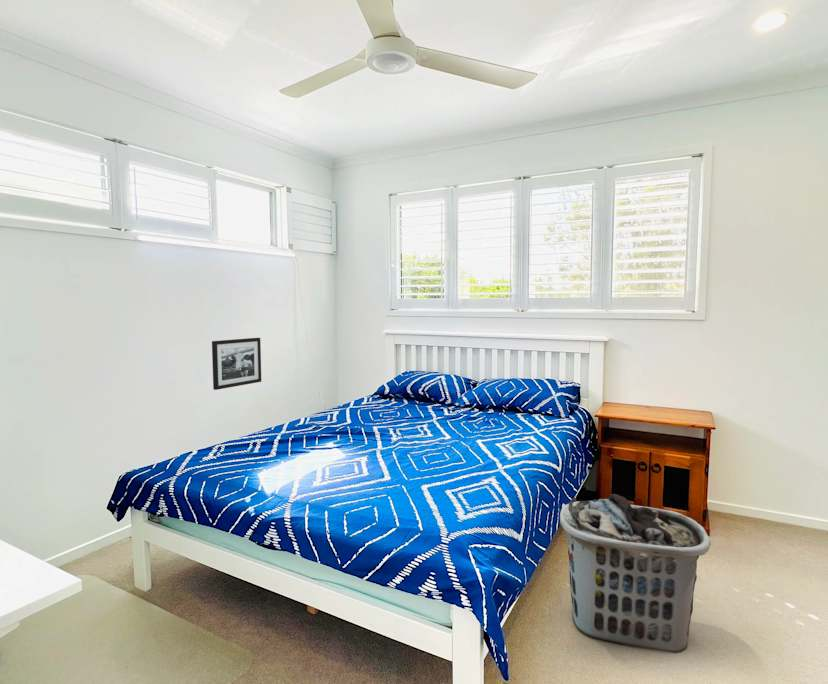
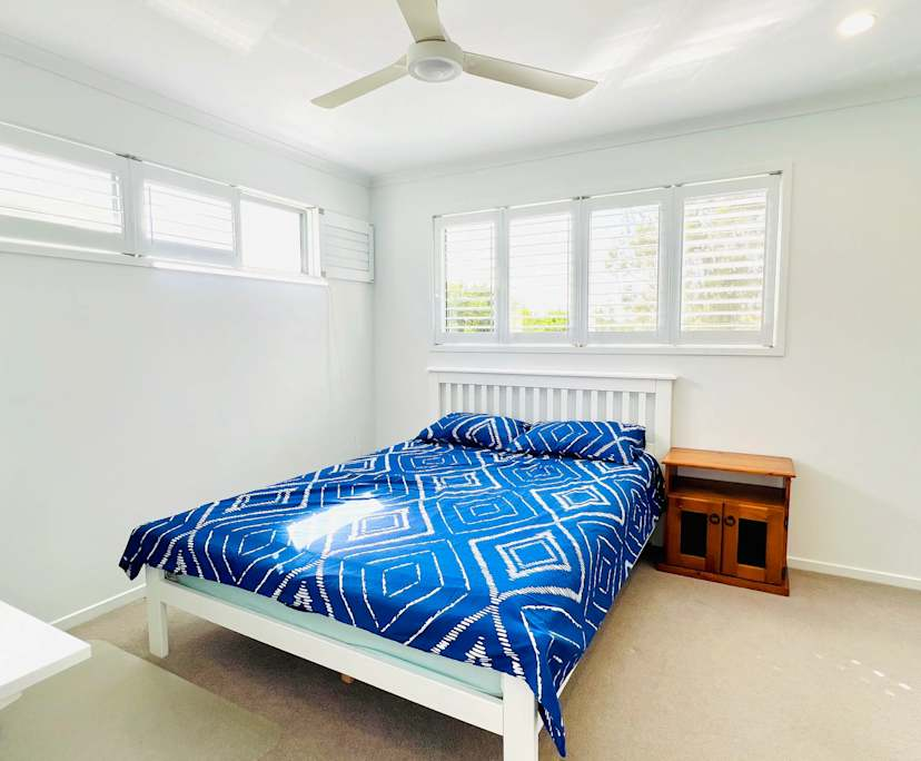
- clothes hamper (629, 563)
- picture frame (237, 362)
